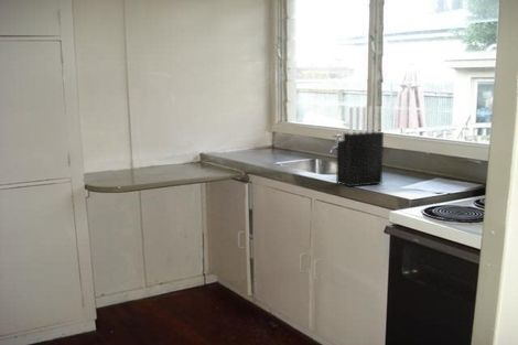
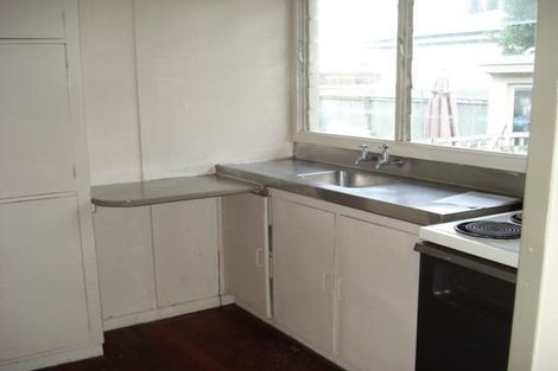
- knife block (358, 144)
